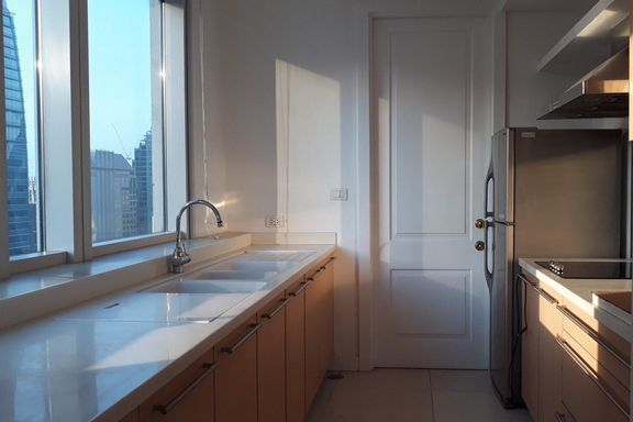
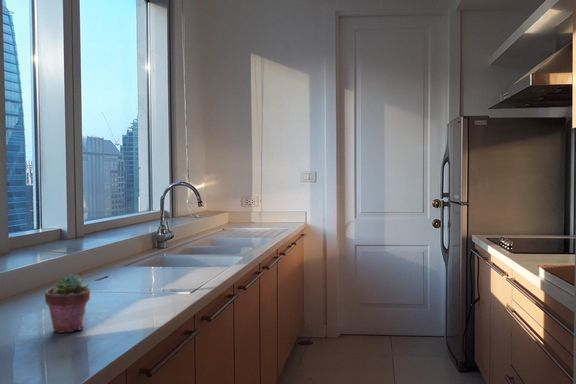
+ potted succulent (68, 301)
